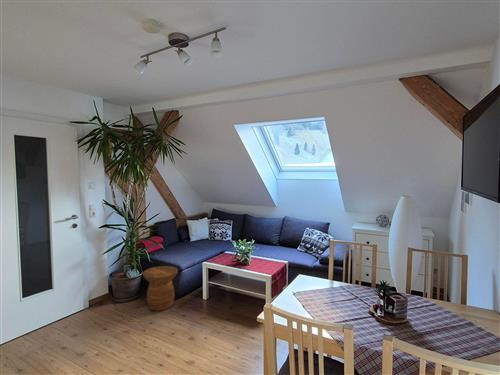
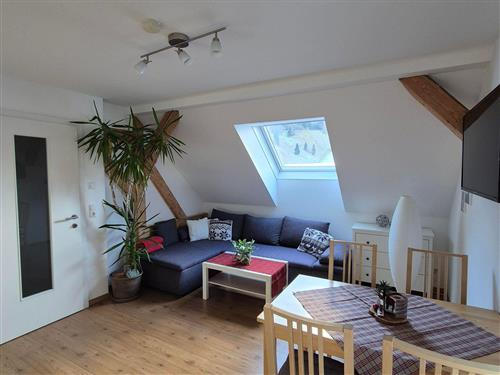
- side table (160, 288)
